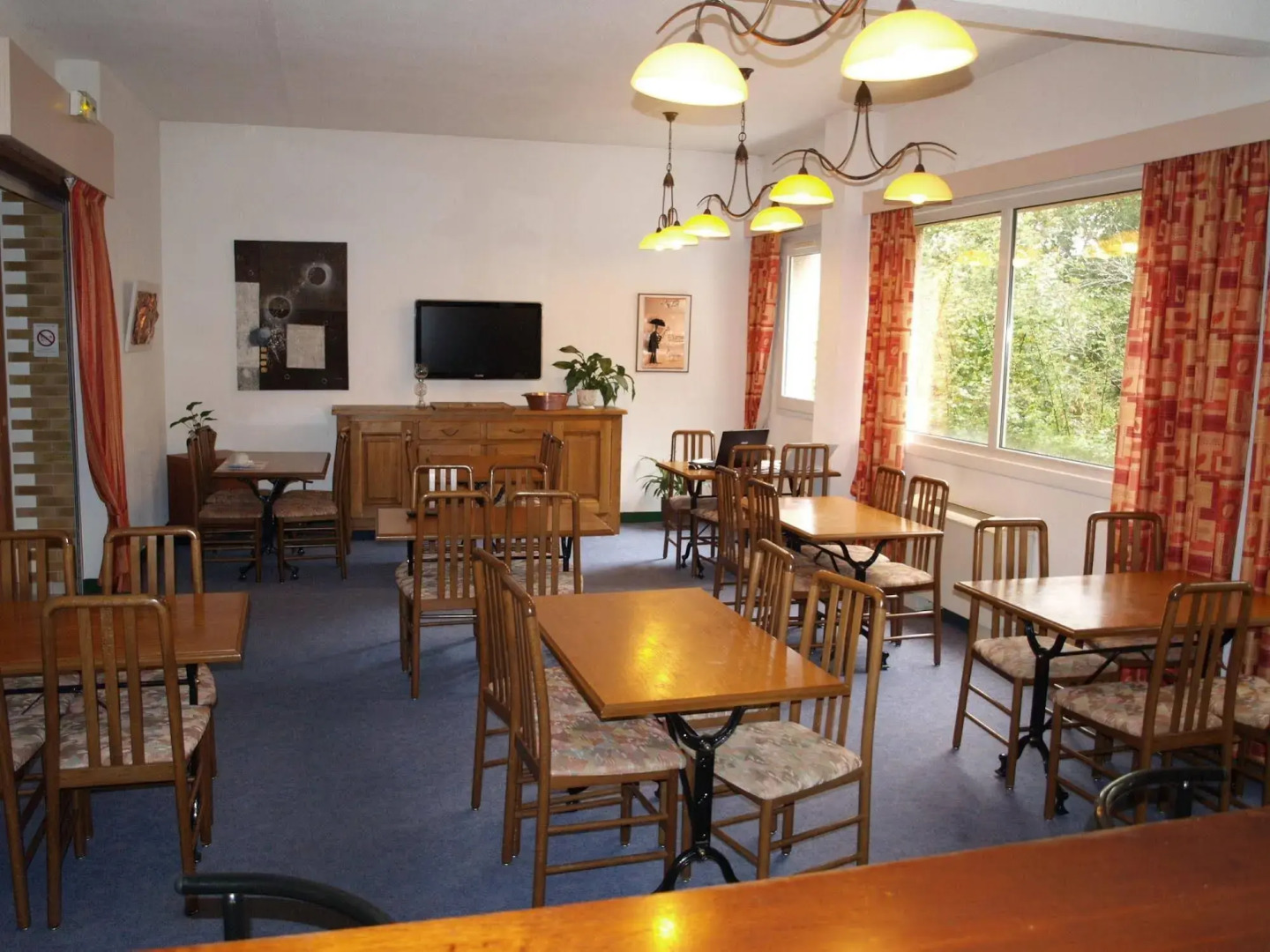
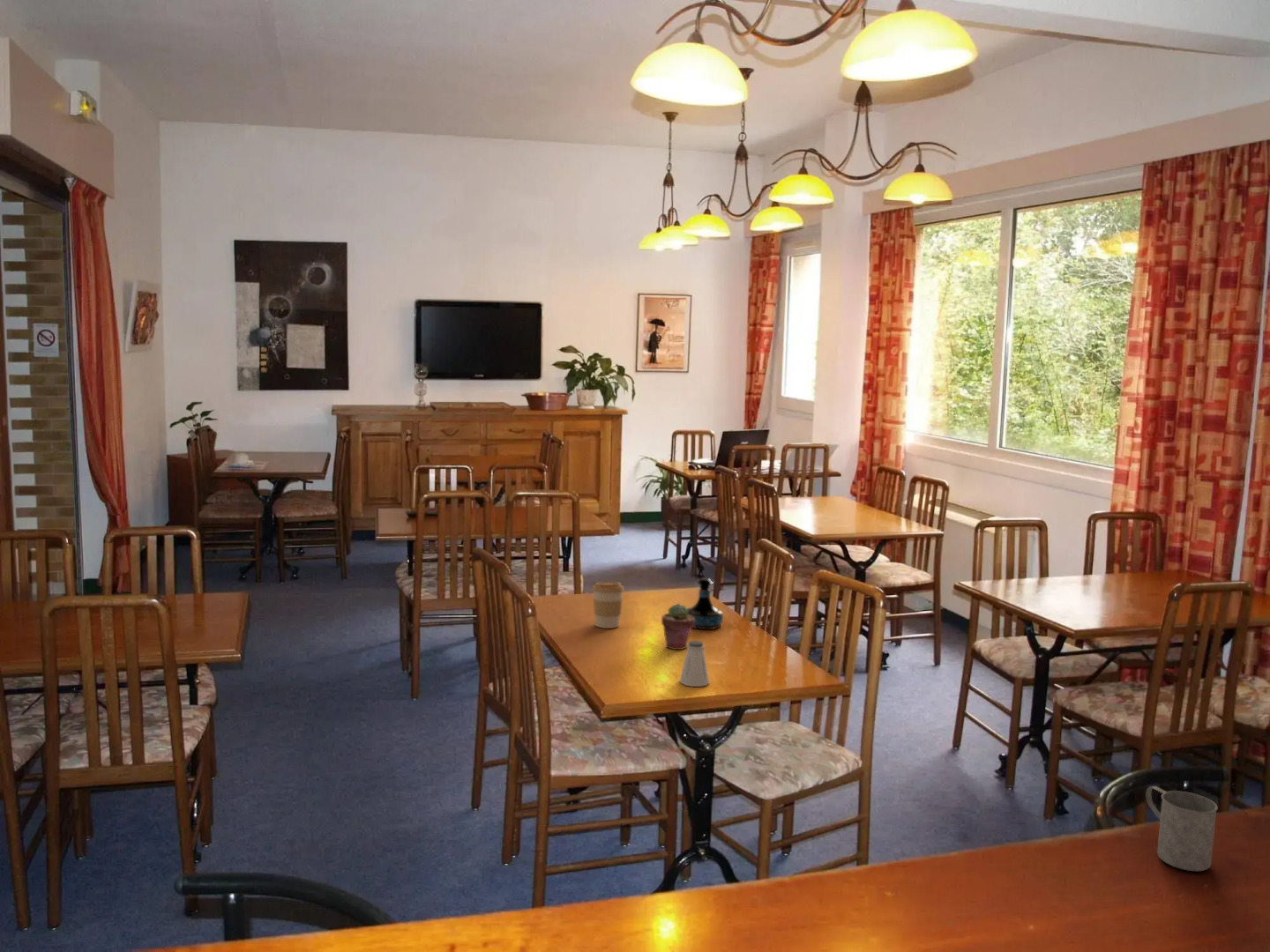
+ tequila bottle (704, 601)
+ potted succulent (677, 625)
+ mug (1176, 825)
+ coffee cup (608, 603)
+ saltshaker (695, 662)
